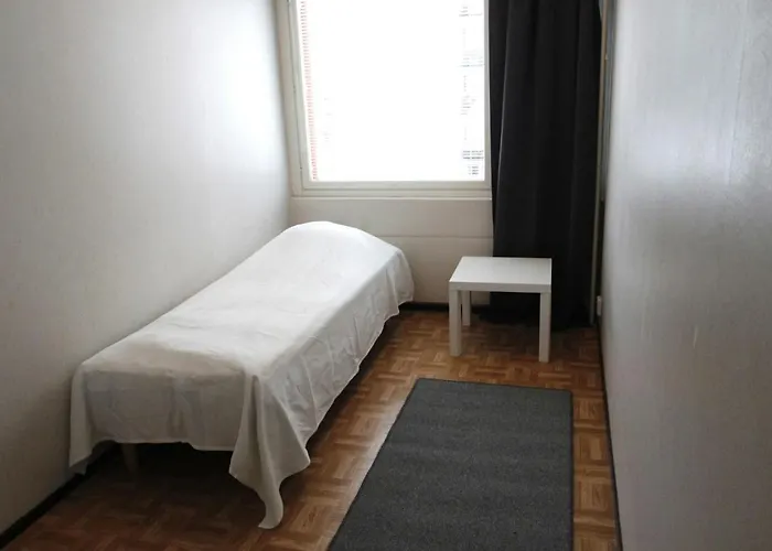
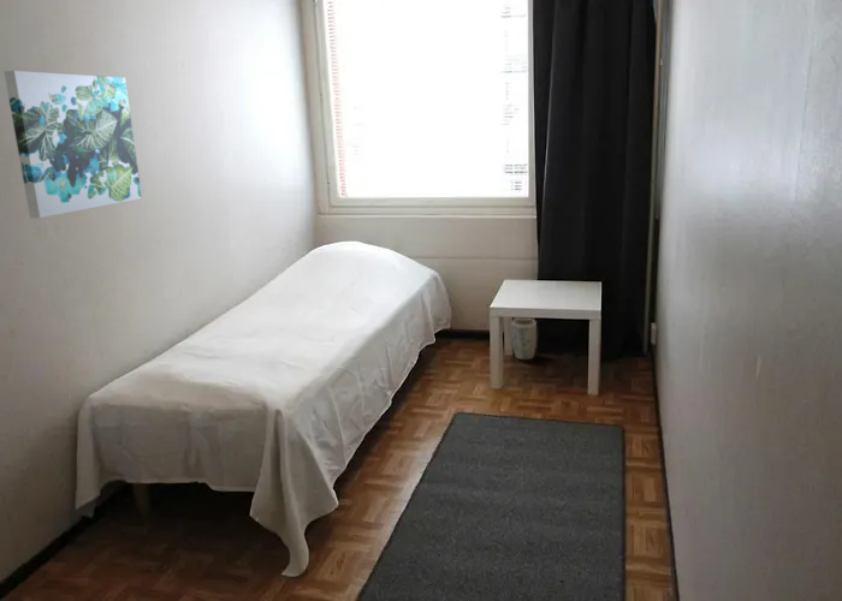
+ wall art (81, 142)
+ plant pot (523, 339)
